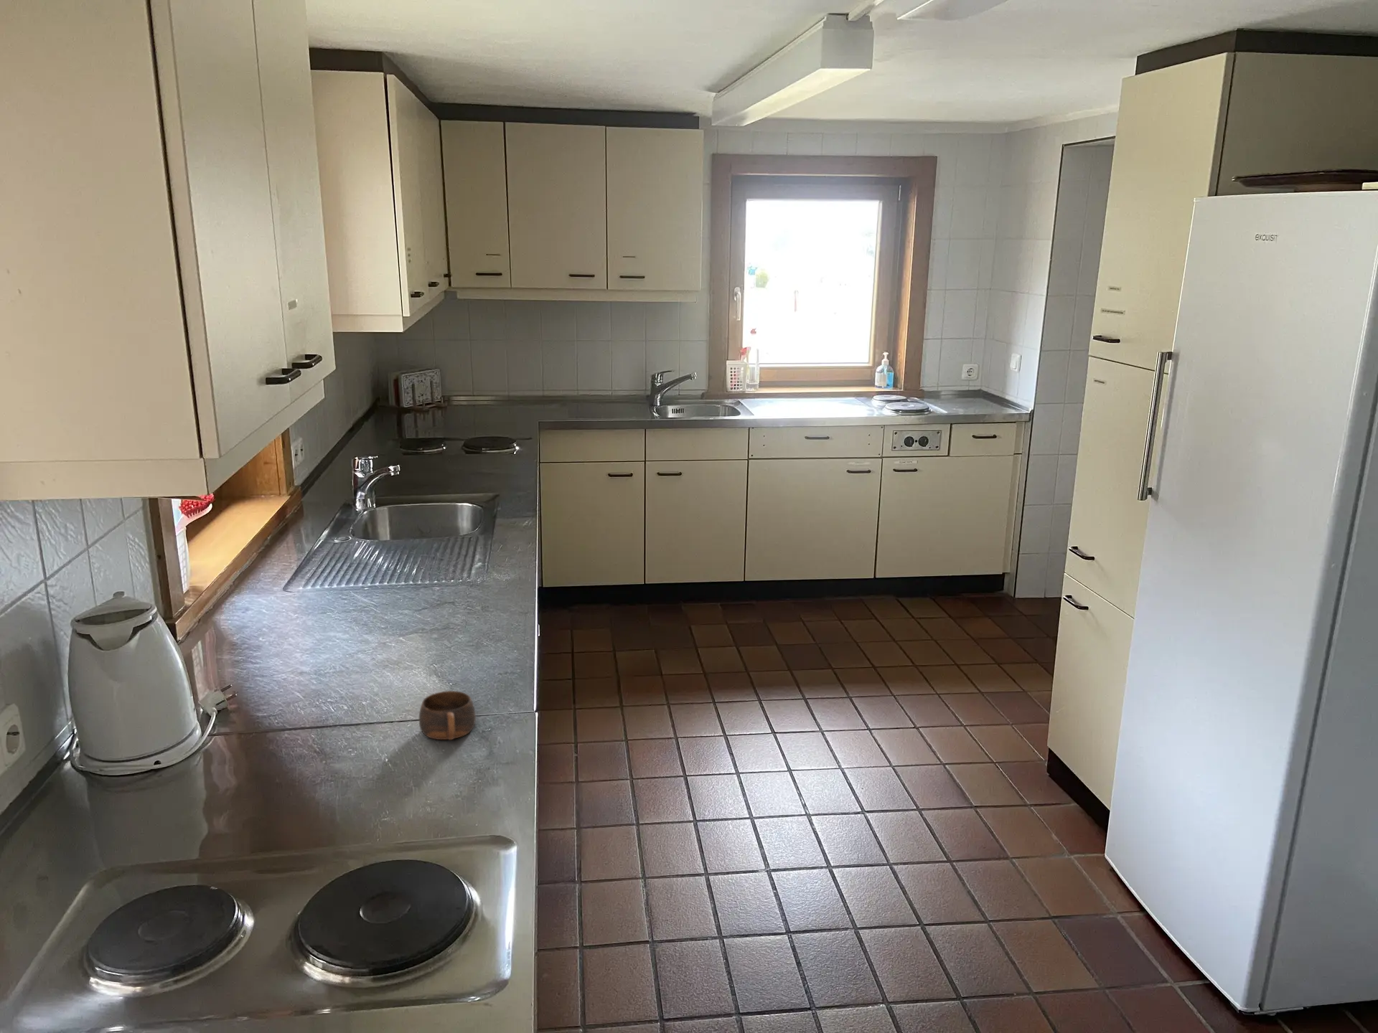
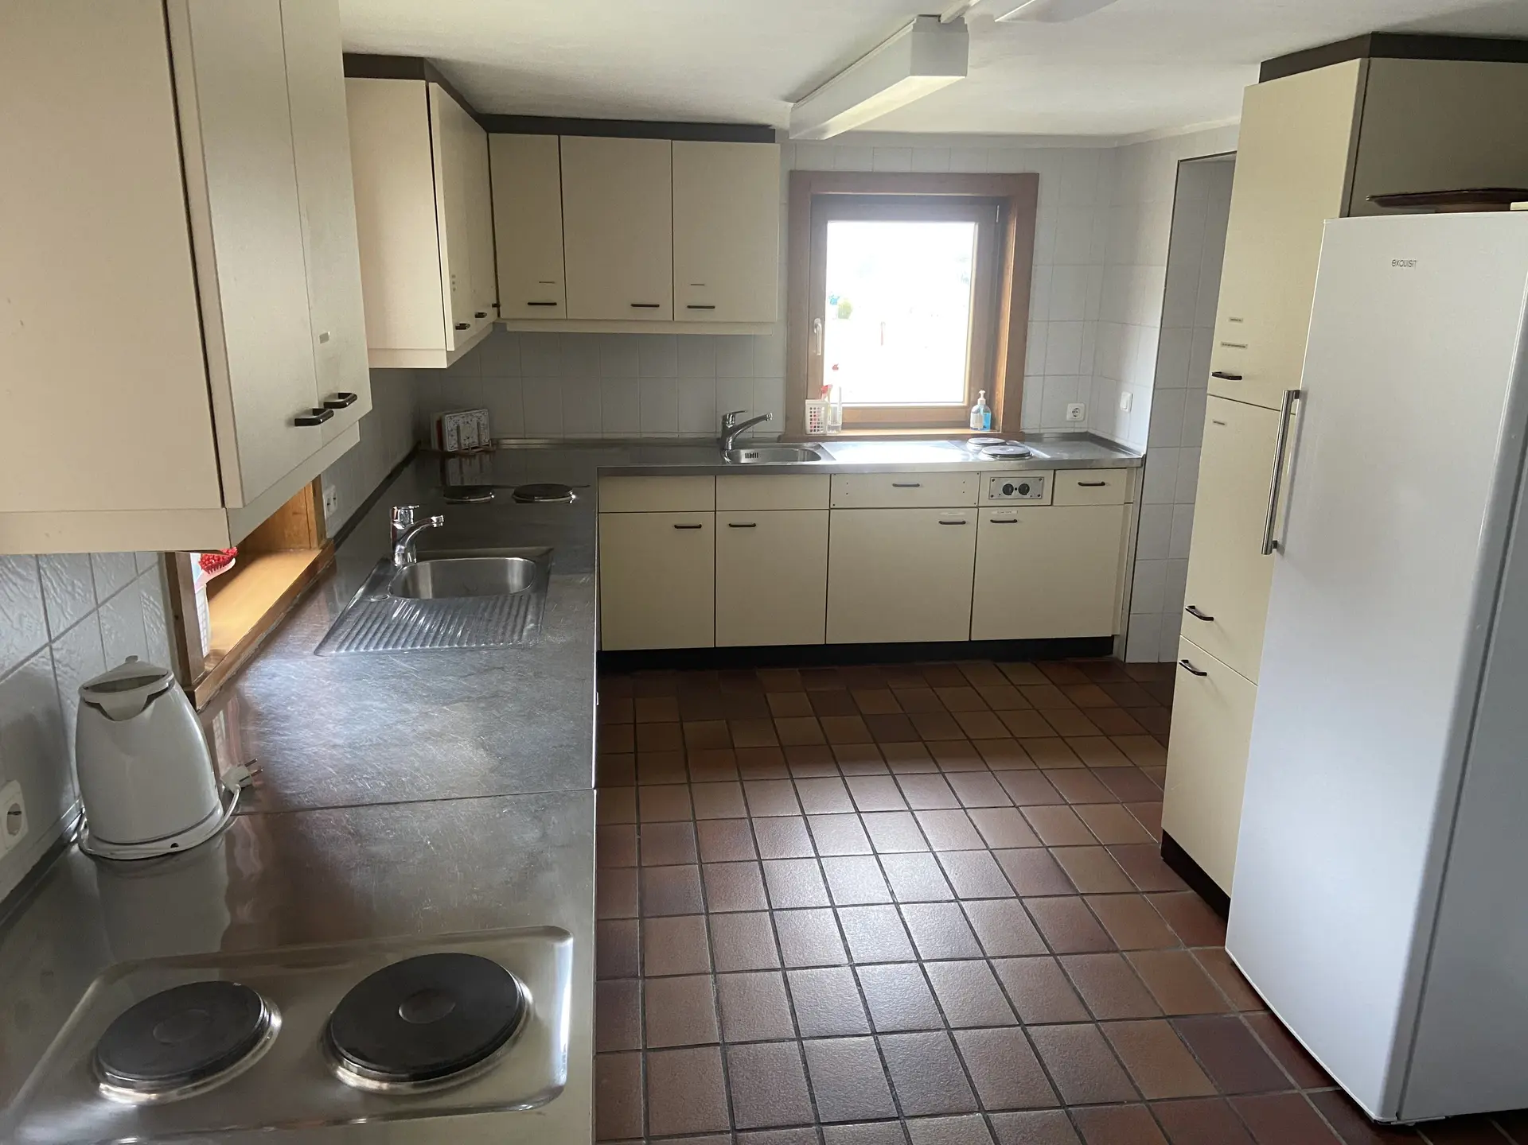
- cup (446, 718)
